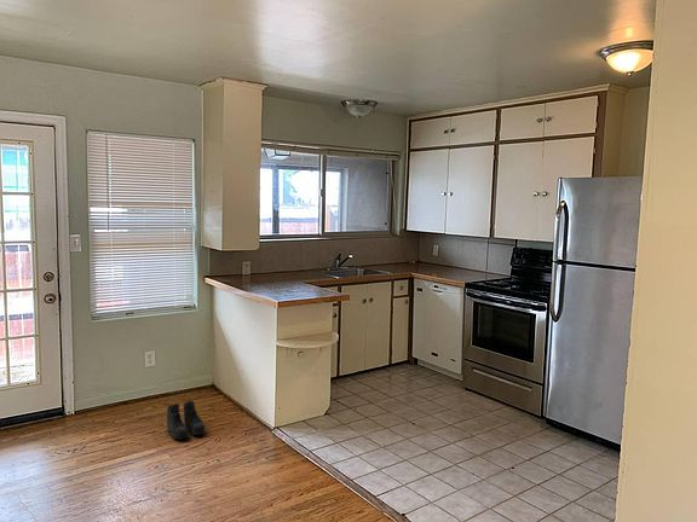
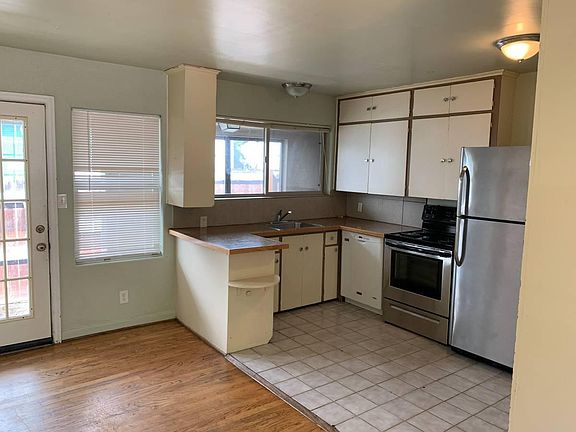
- boots (185, 417)
